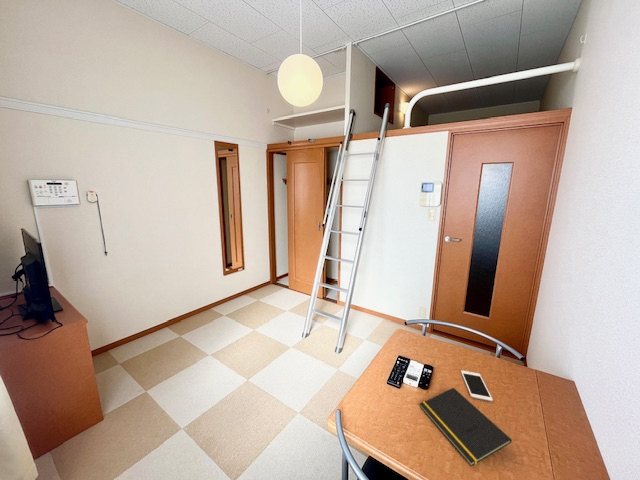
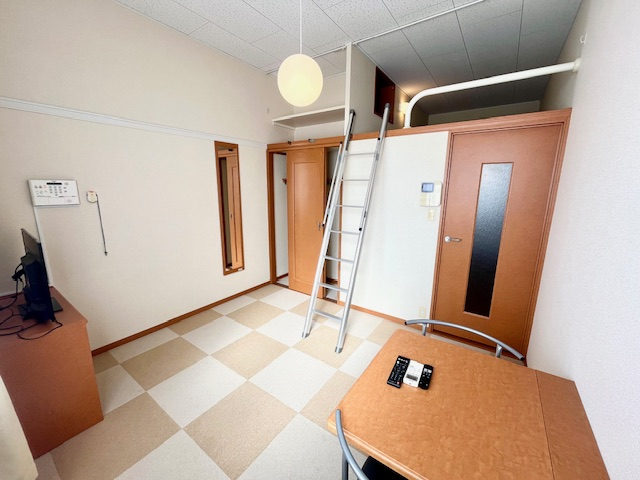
- notepad (461, 421)
- cell phone (475, 384)
